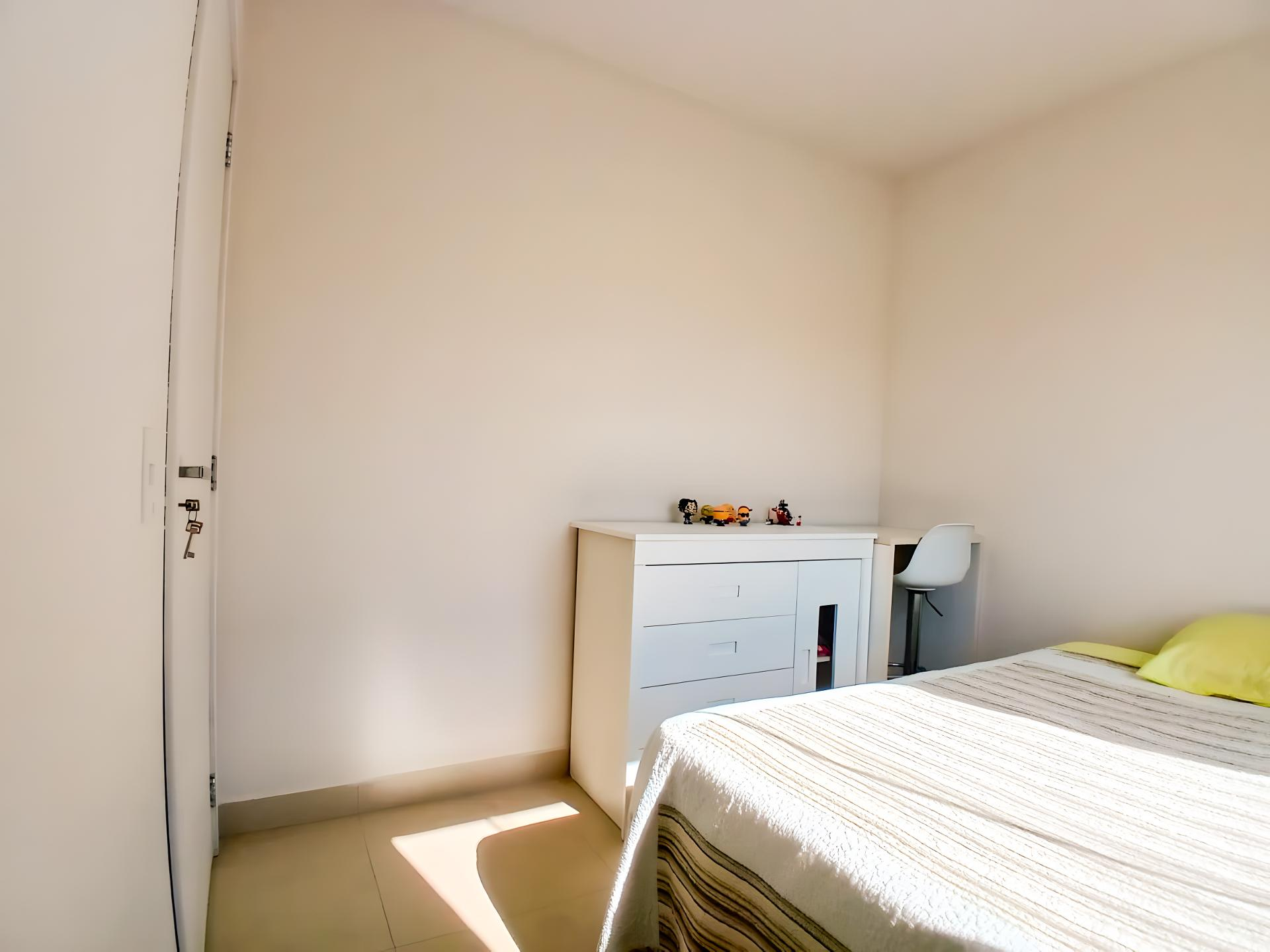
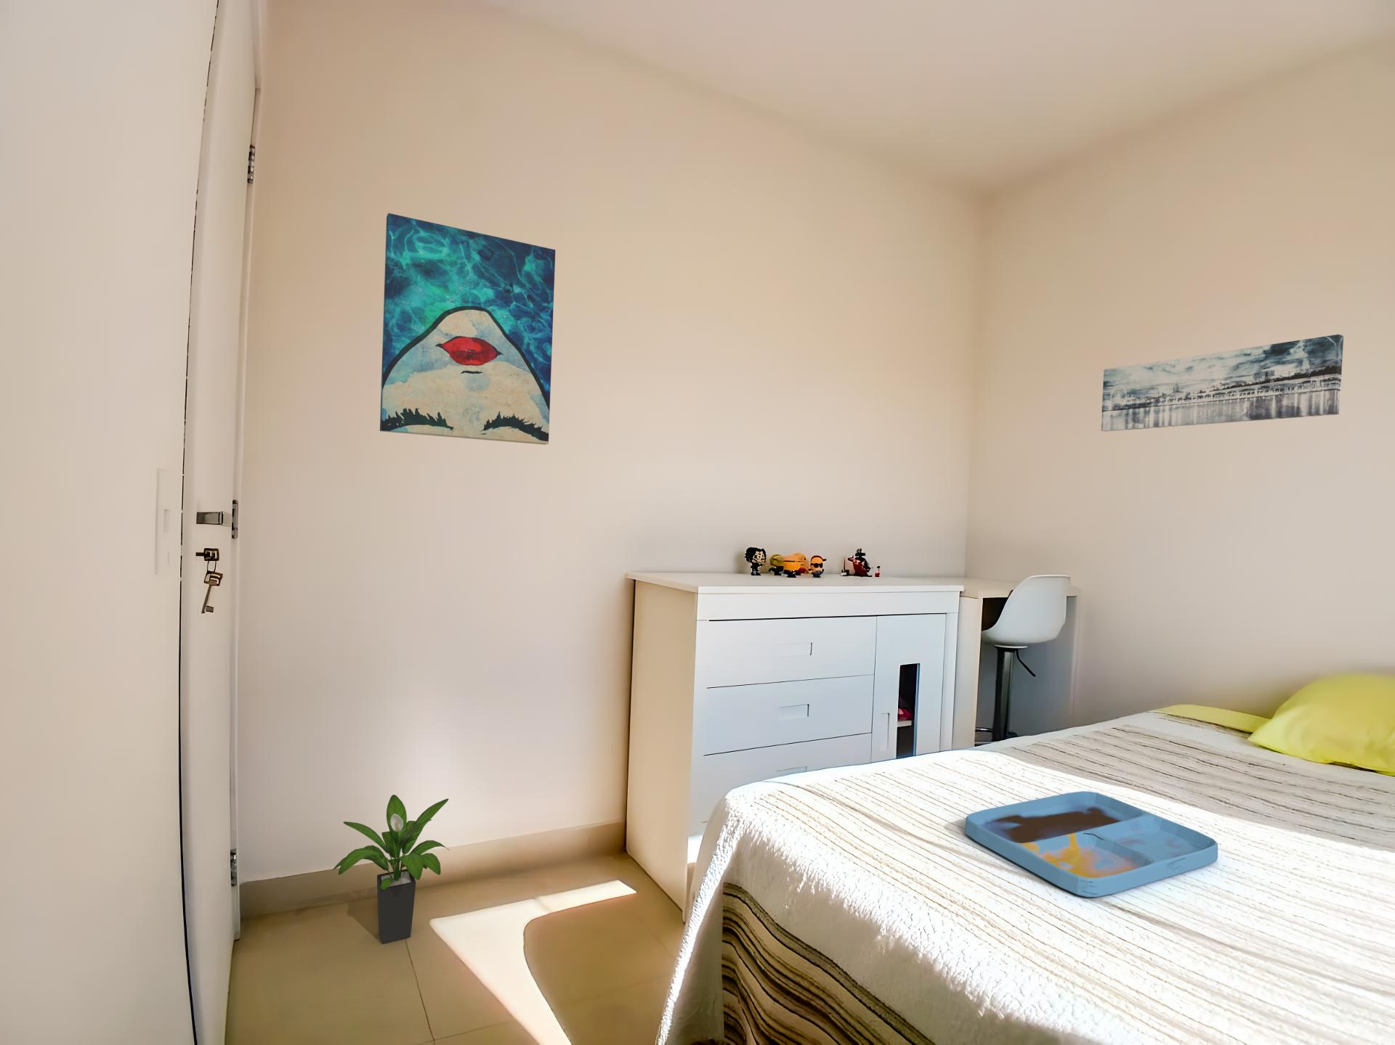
+ tray (1087, 836)
+ wall art (471, 336)
+ wall art (1207, 389)
+ potted plant (394, 870)
